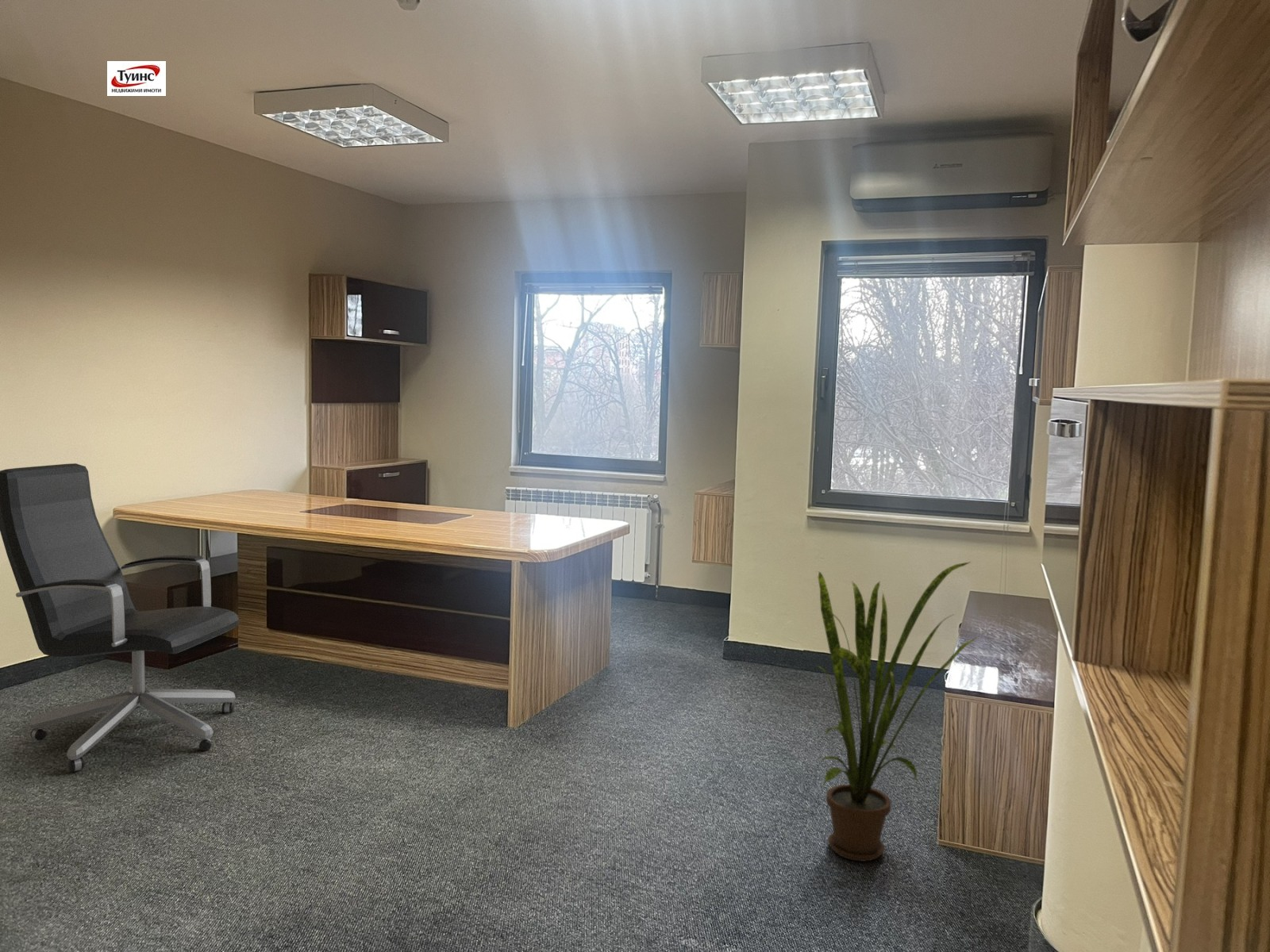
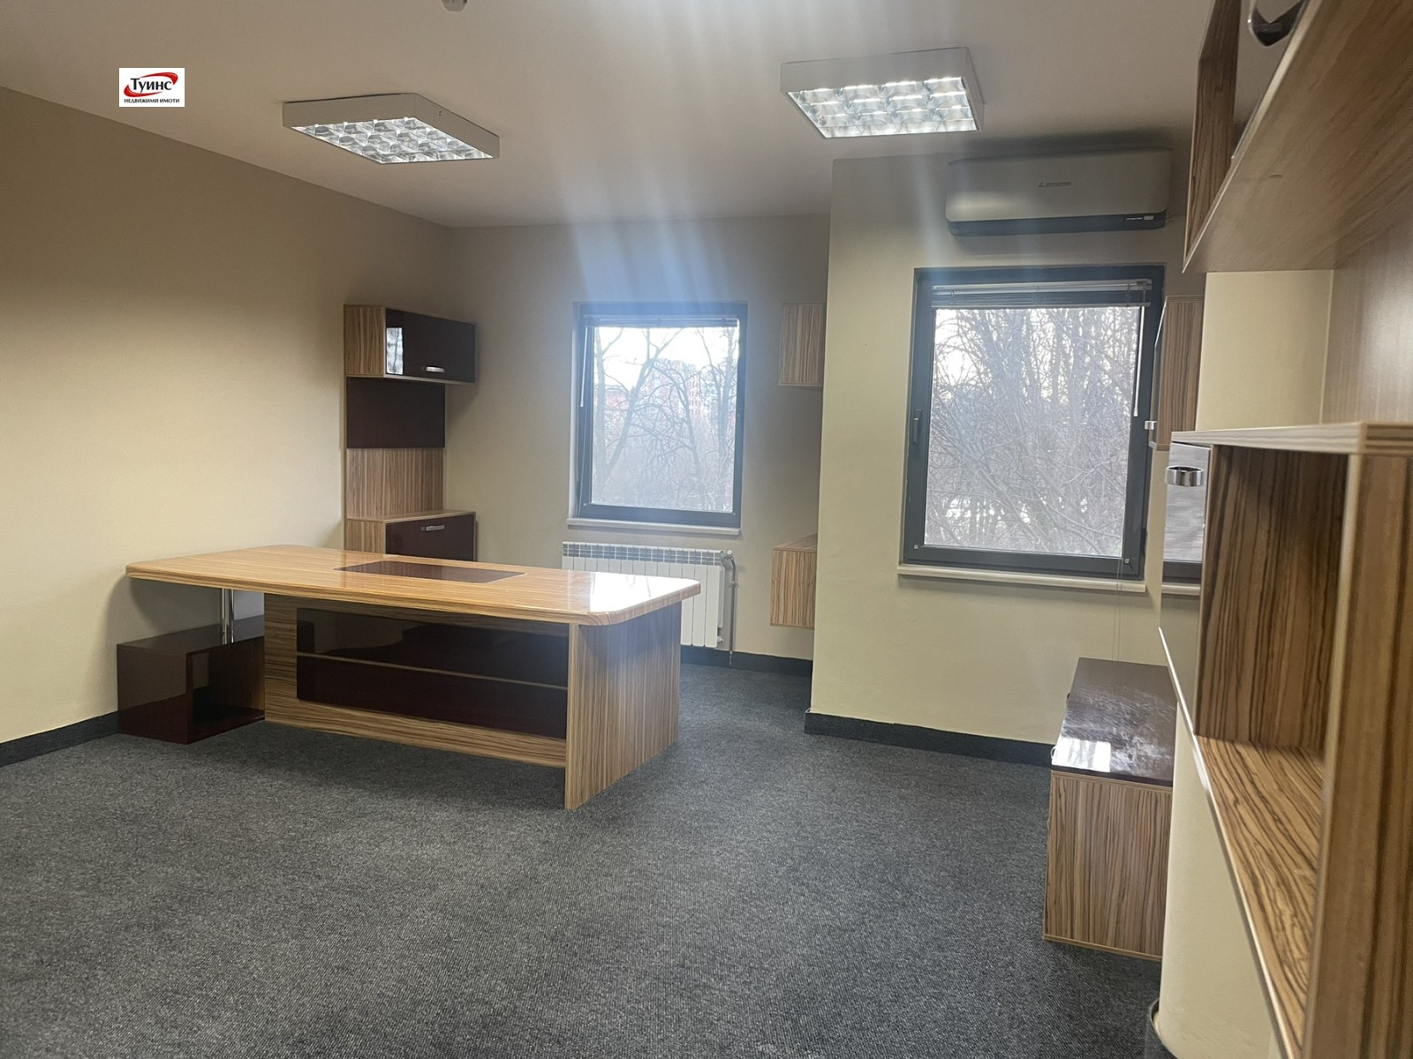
- house plant (876, 704)
- office chair (124, 605)
